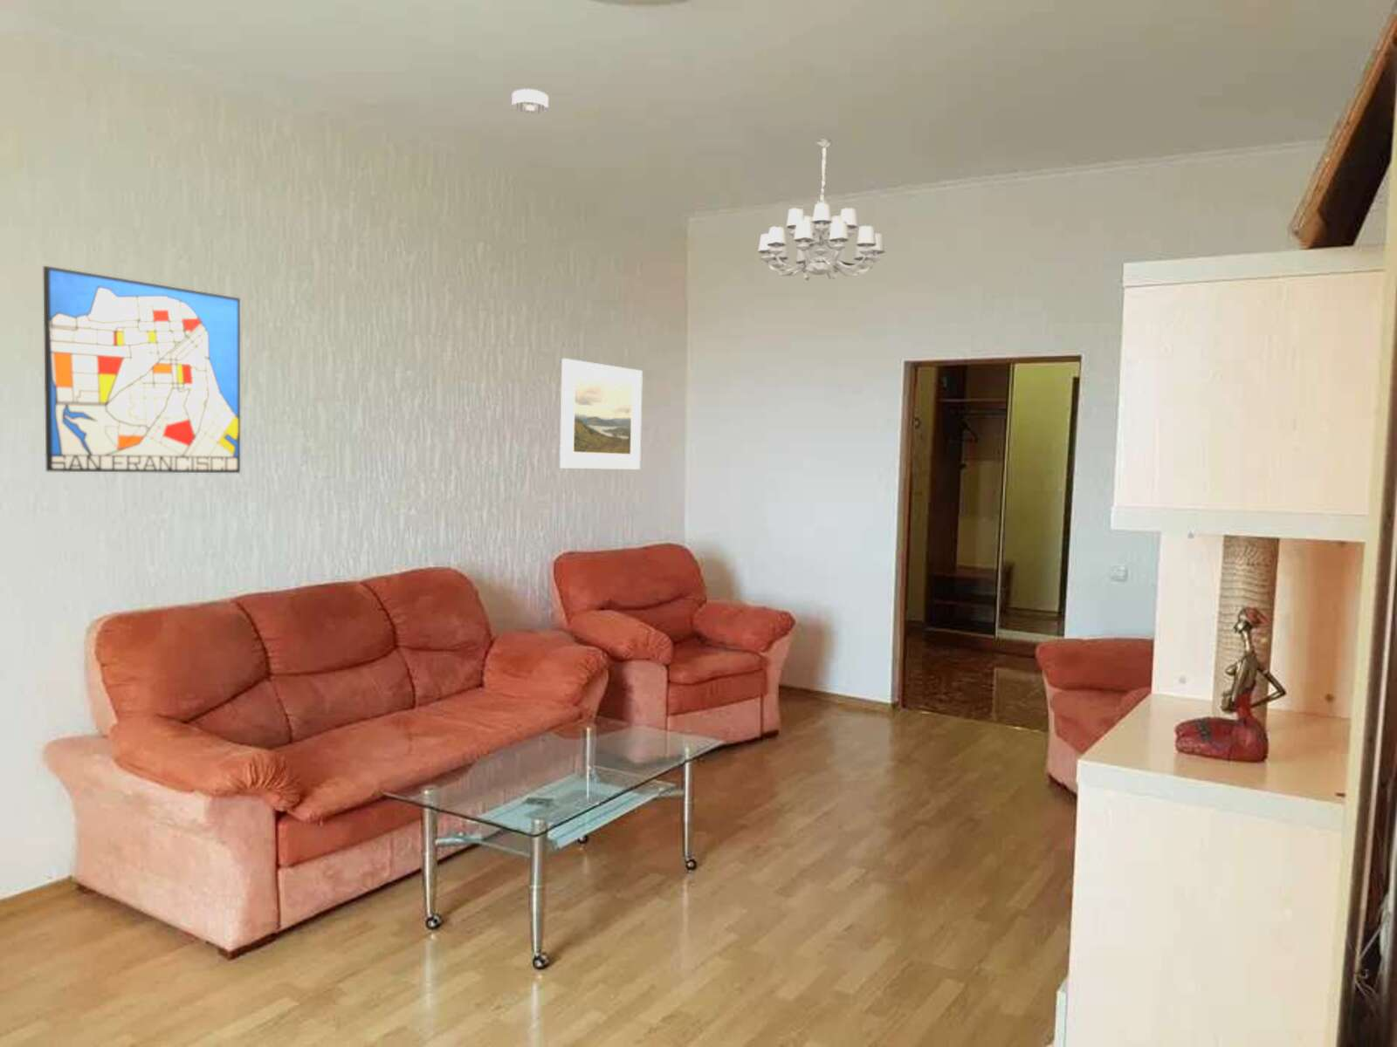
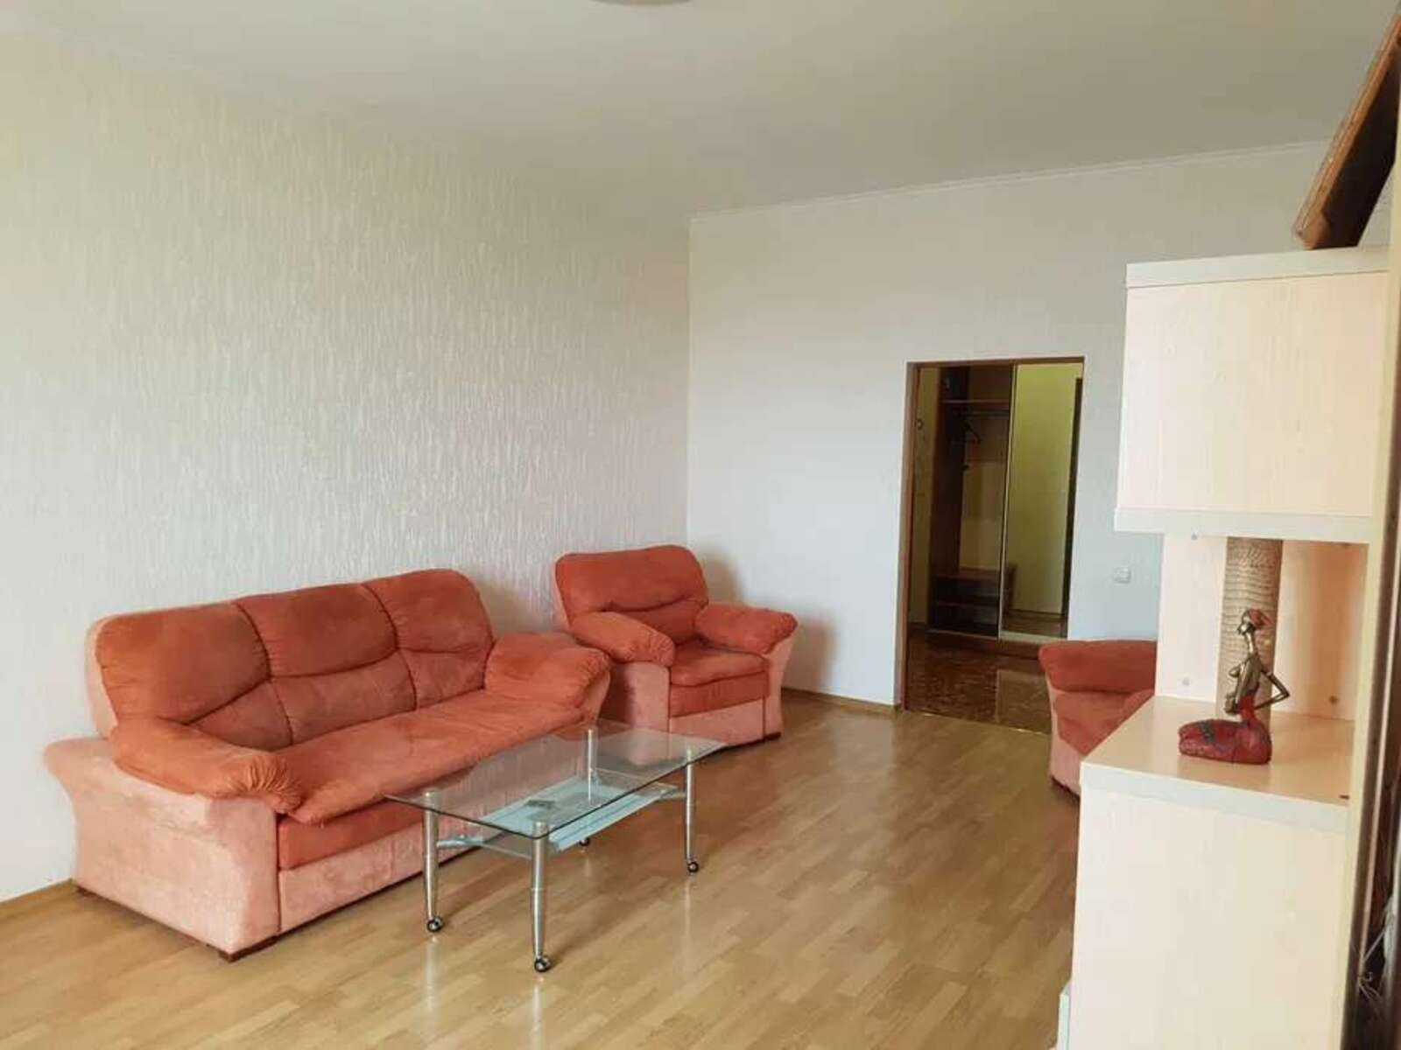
- smoke detector (530, 100)
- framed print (603, 417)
- wall art (151, 378)
- chandelier (823, 209)
